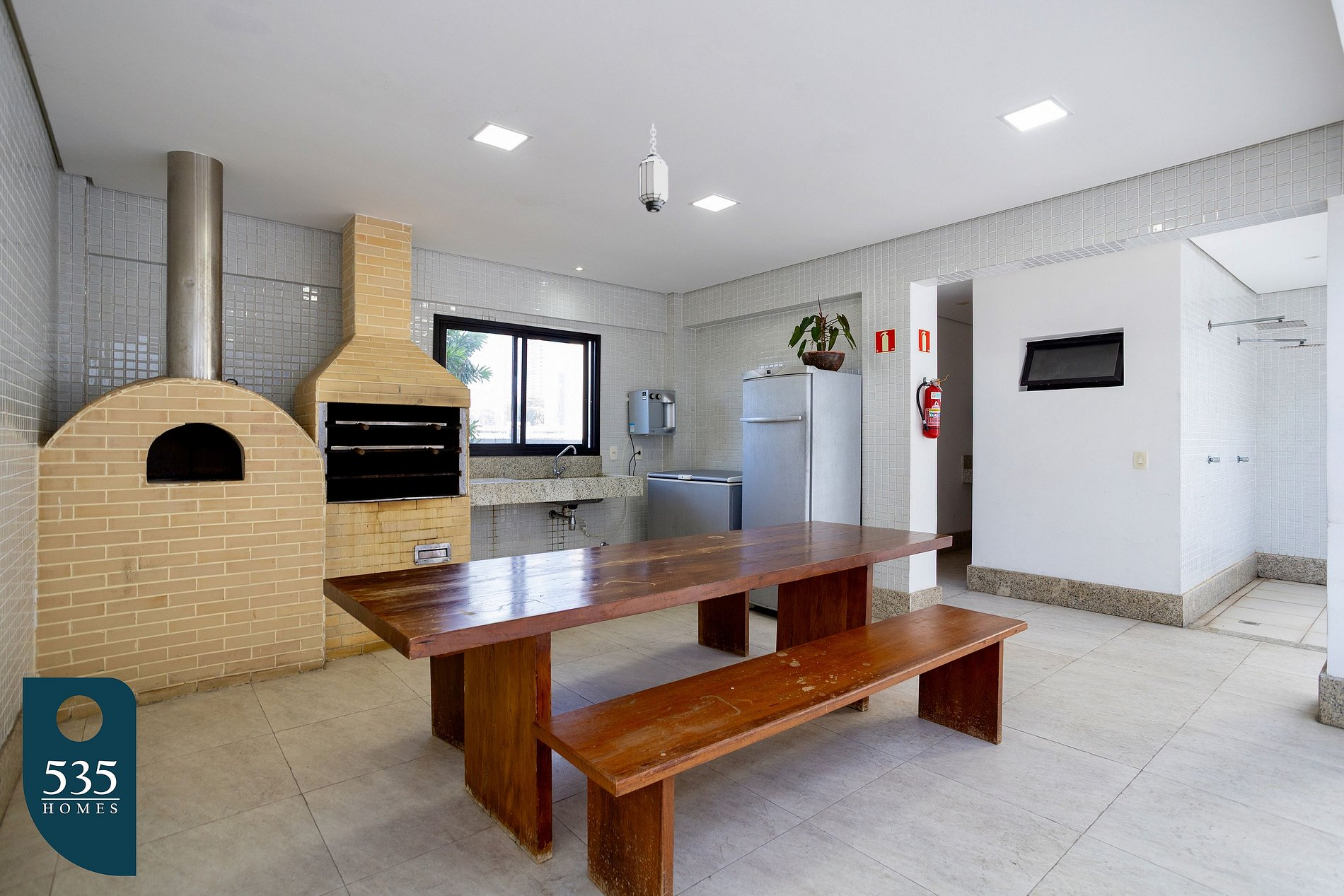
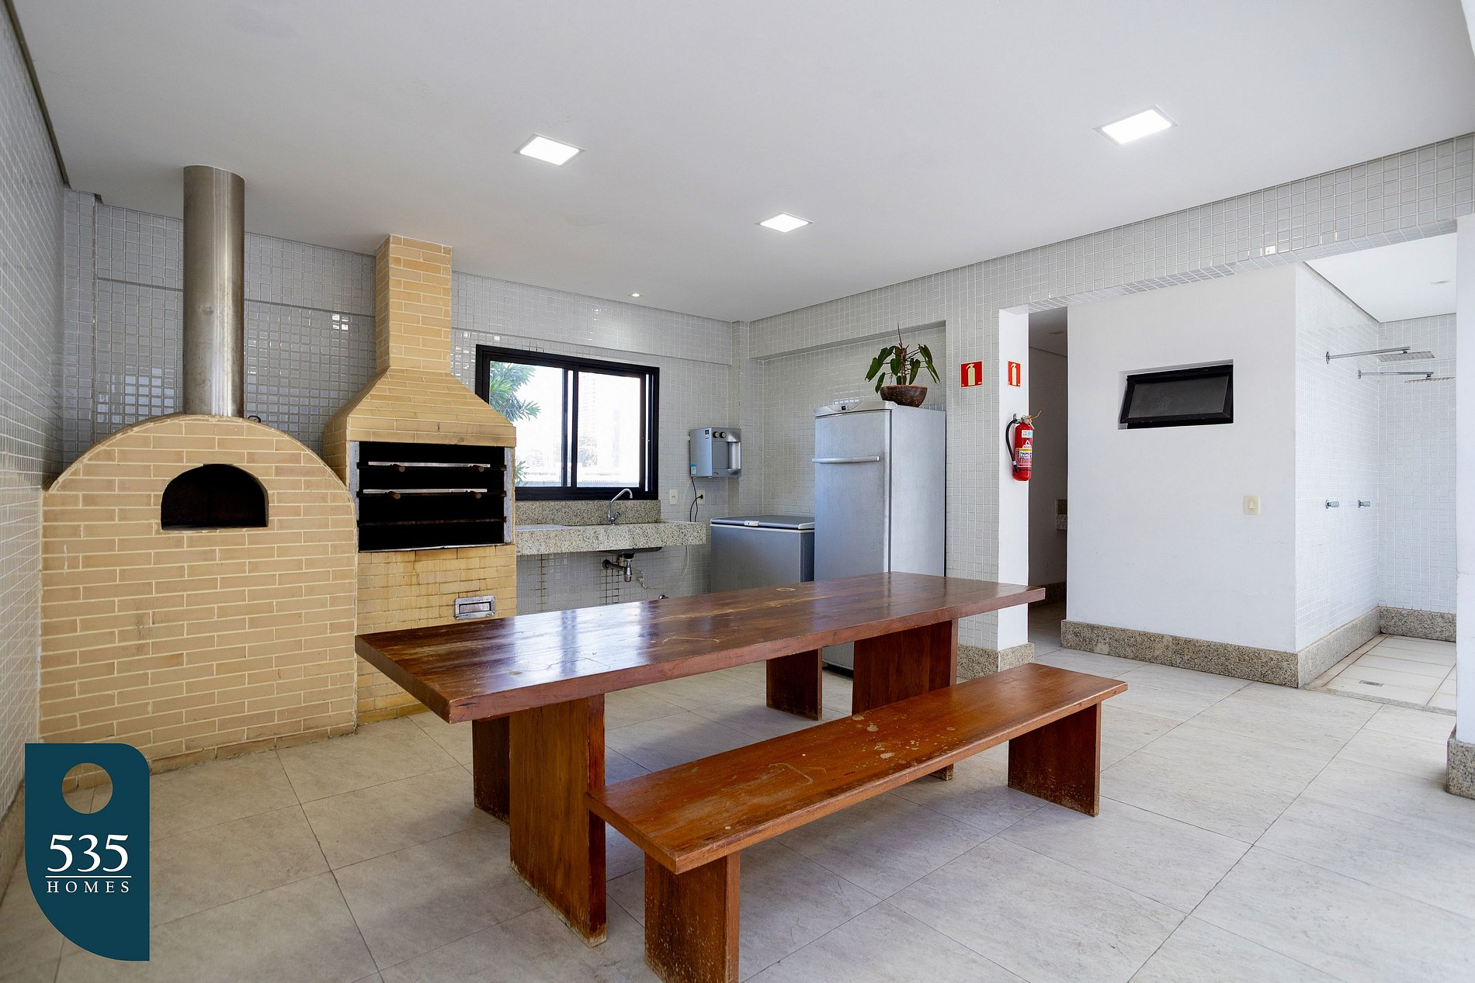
- hanging lantern (653, 167)
